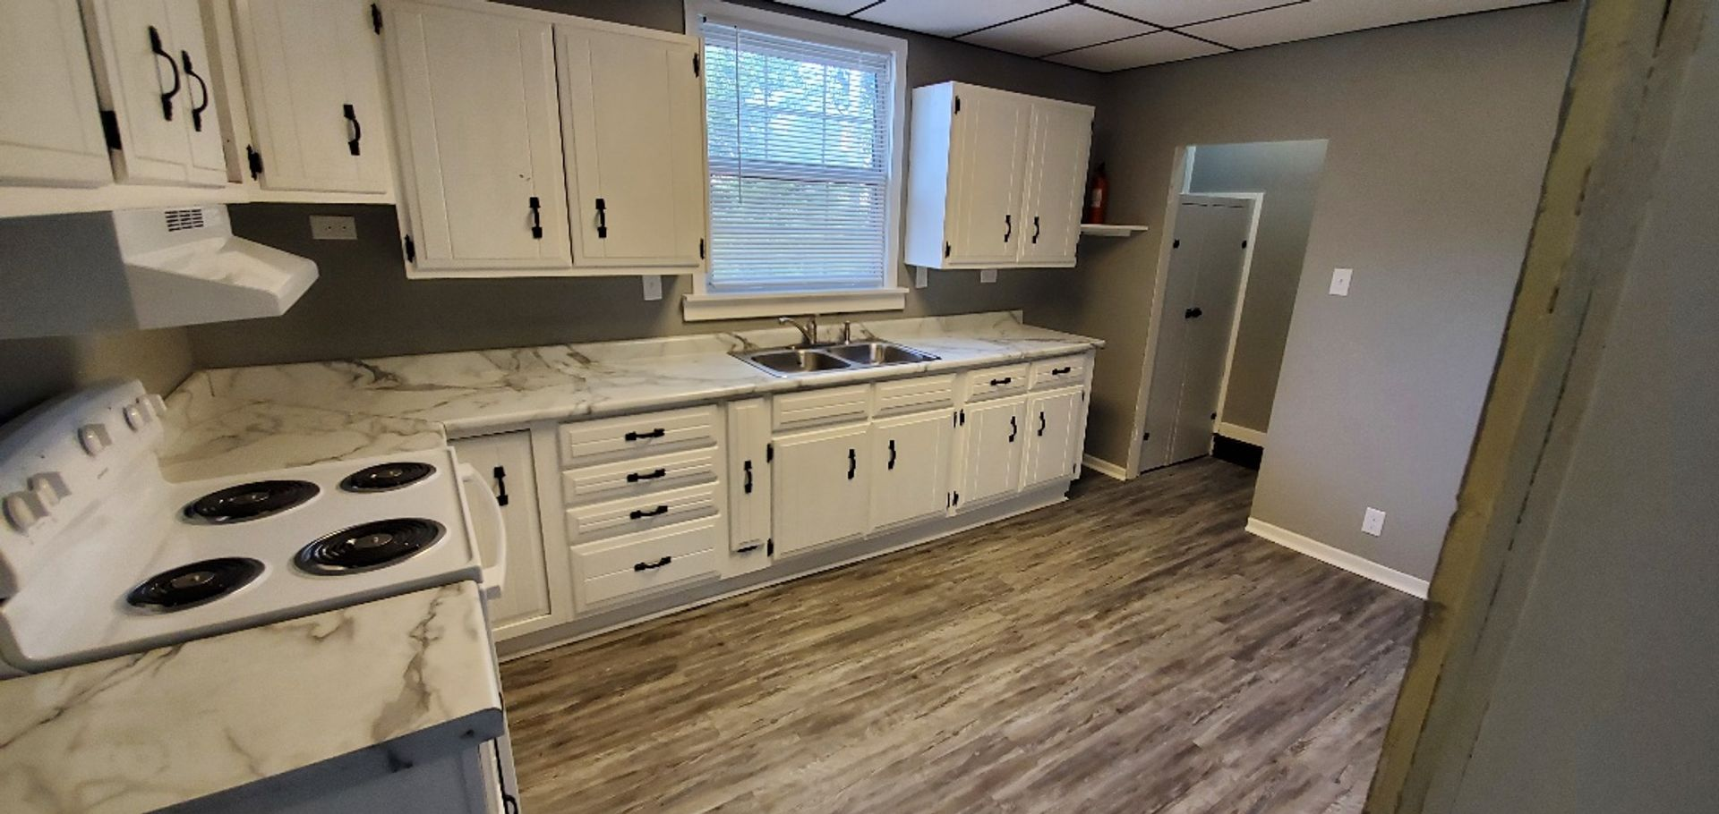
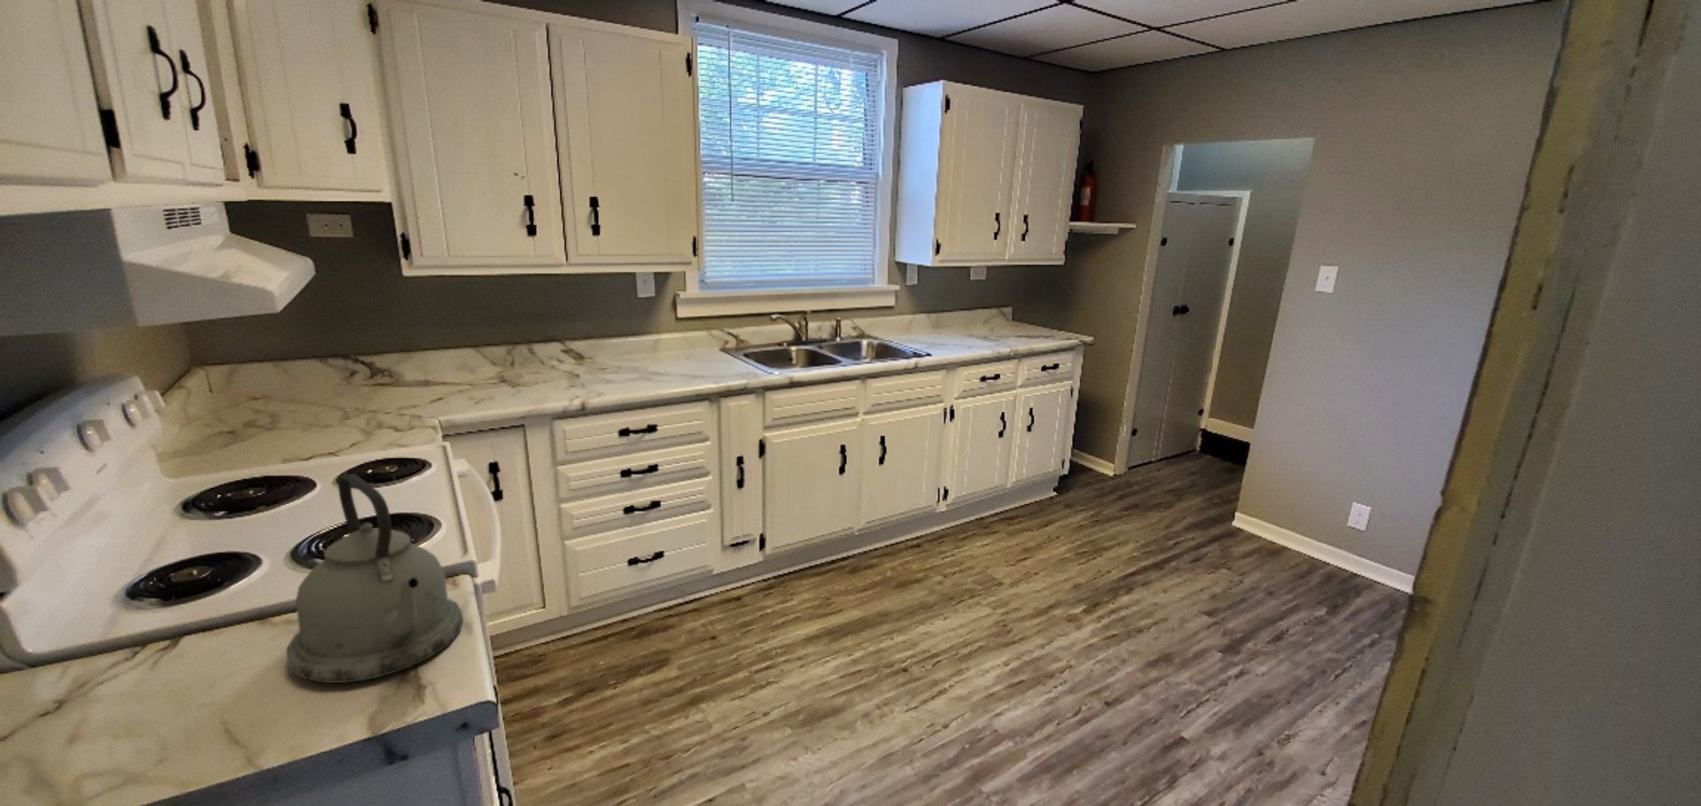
+ kettle (379, 565)
